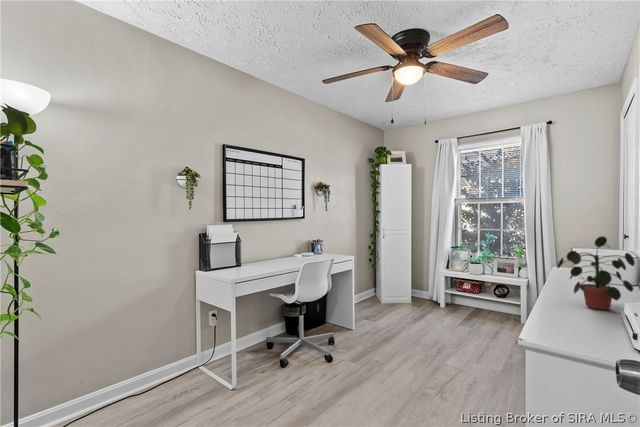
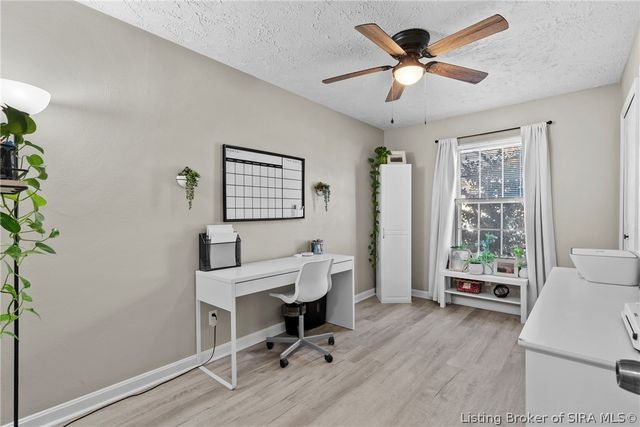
- potted plant (593, 271)
